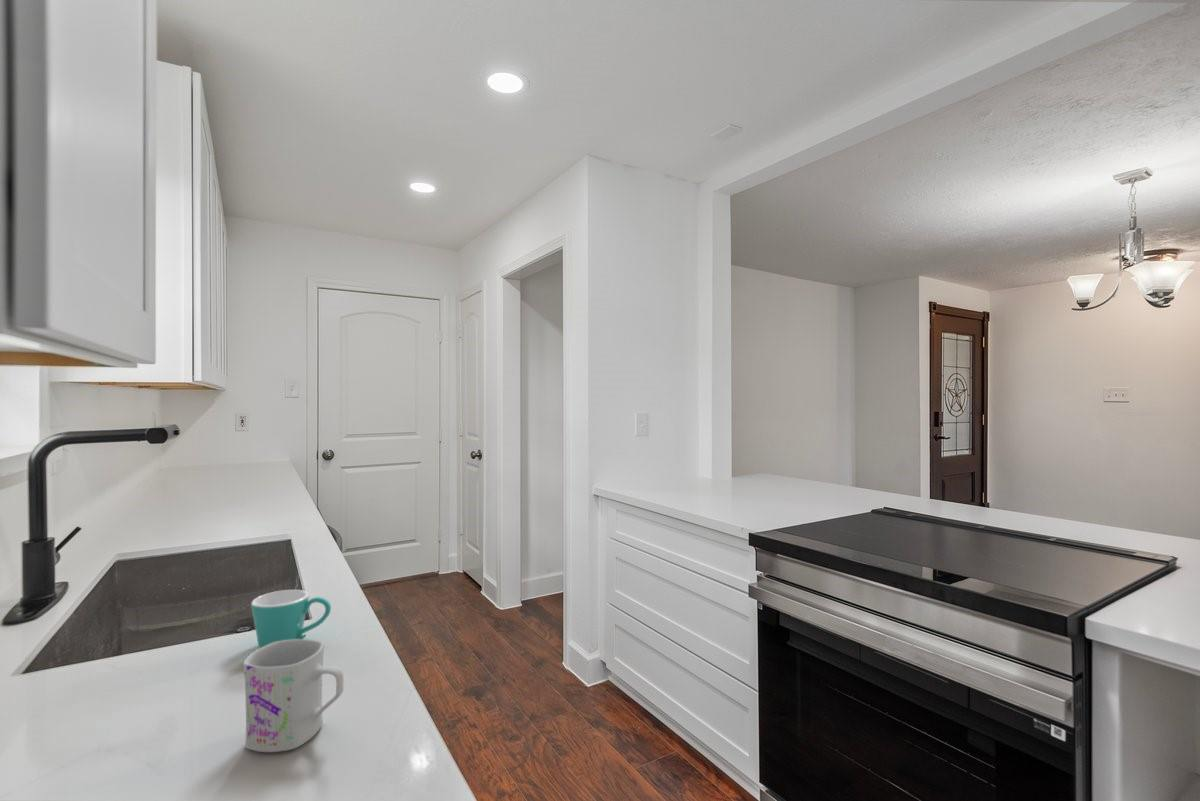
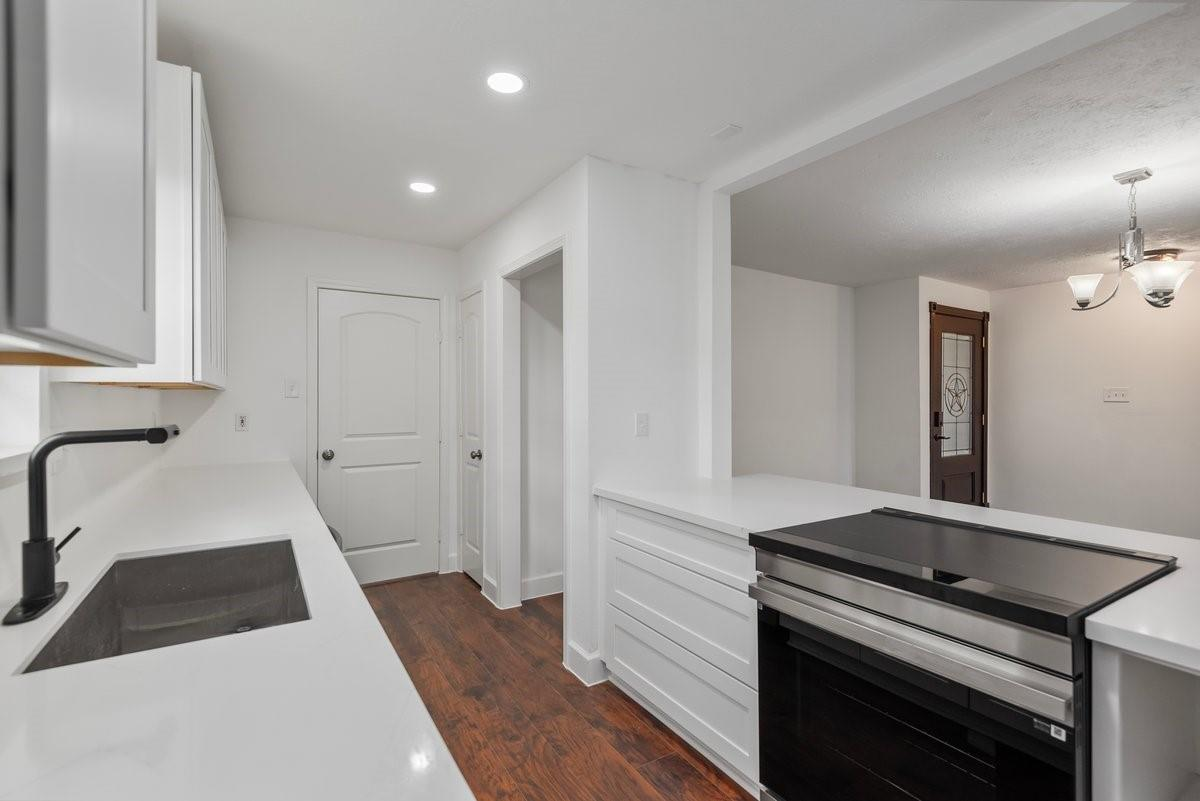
- mug (292, 619)
- mug (297, 693)
